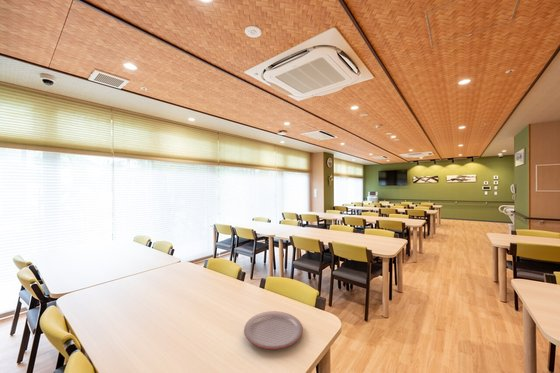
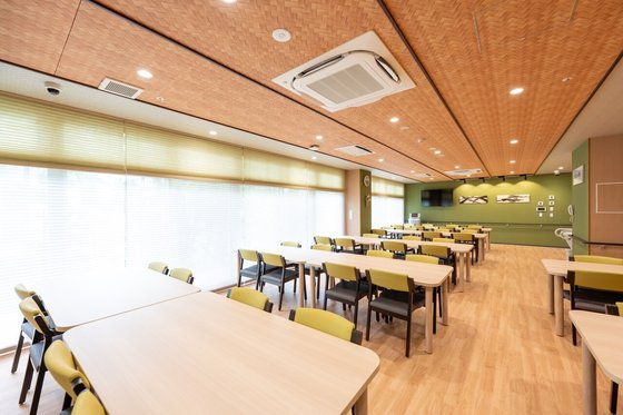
- plate (273, 329)
